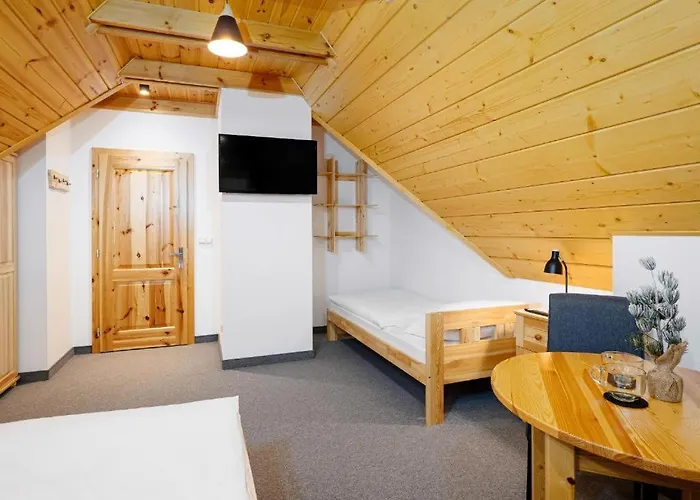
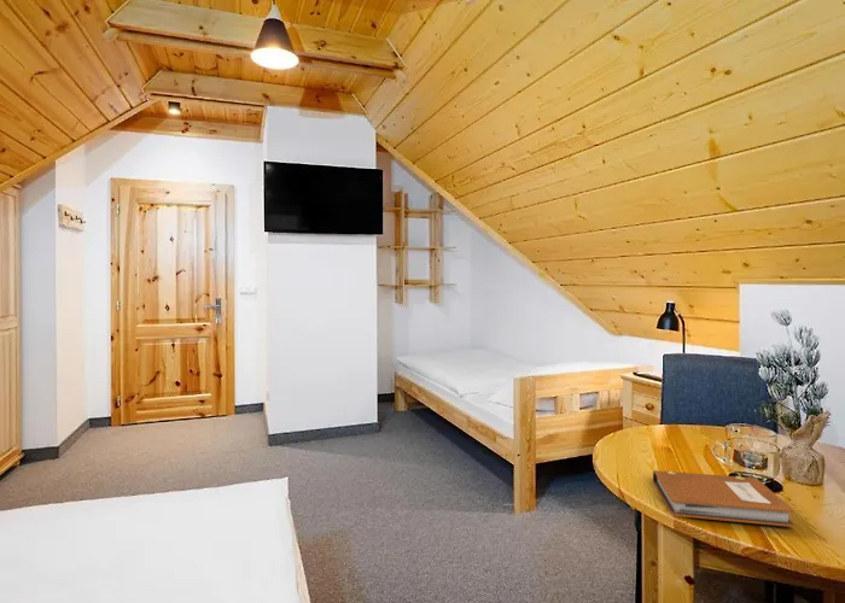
+ notebook (718, 494)
